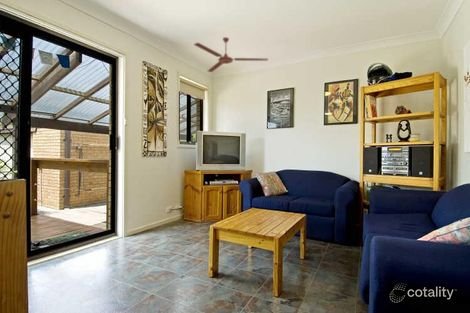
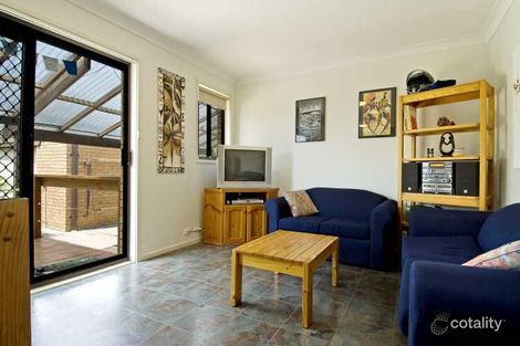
- ceiling fan (230, 57)
